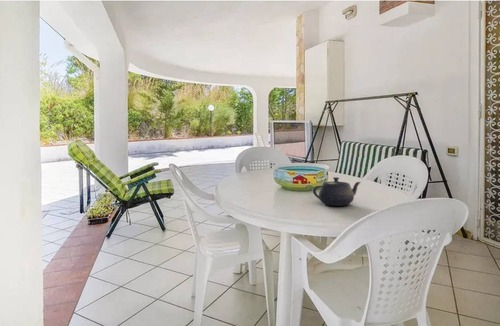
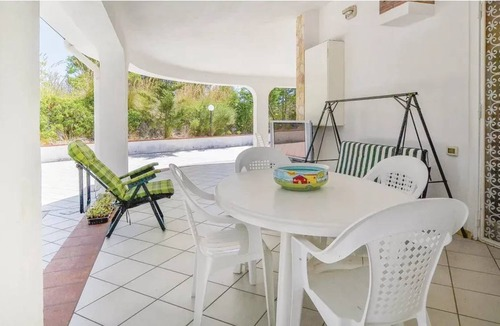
- teapot (337, 190)
